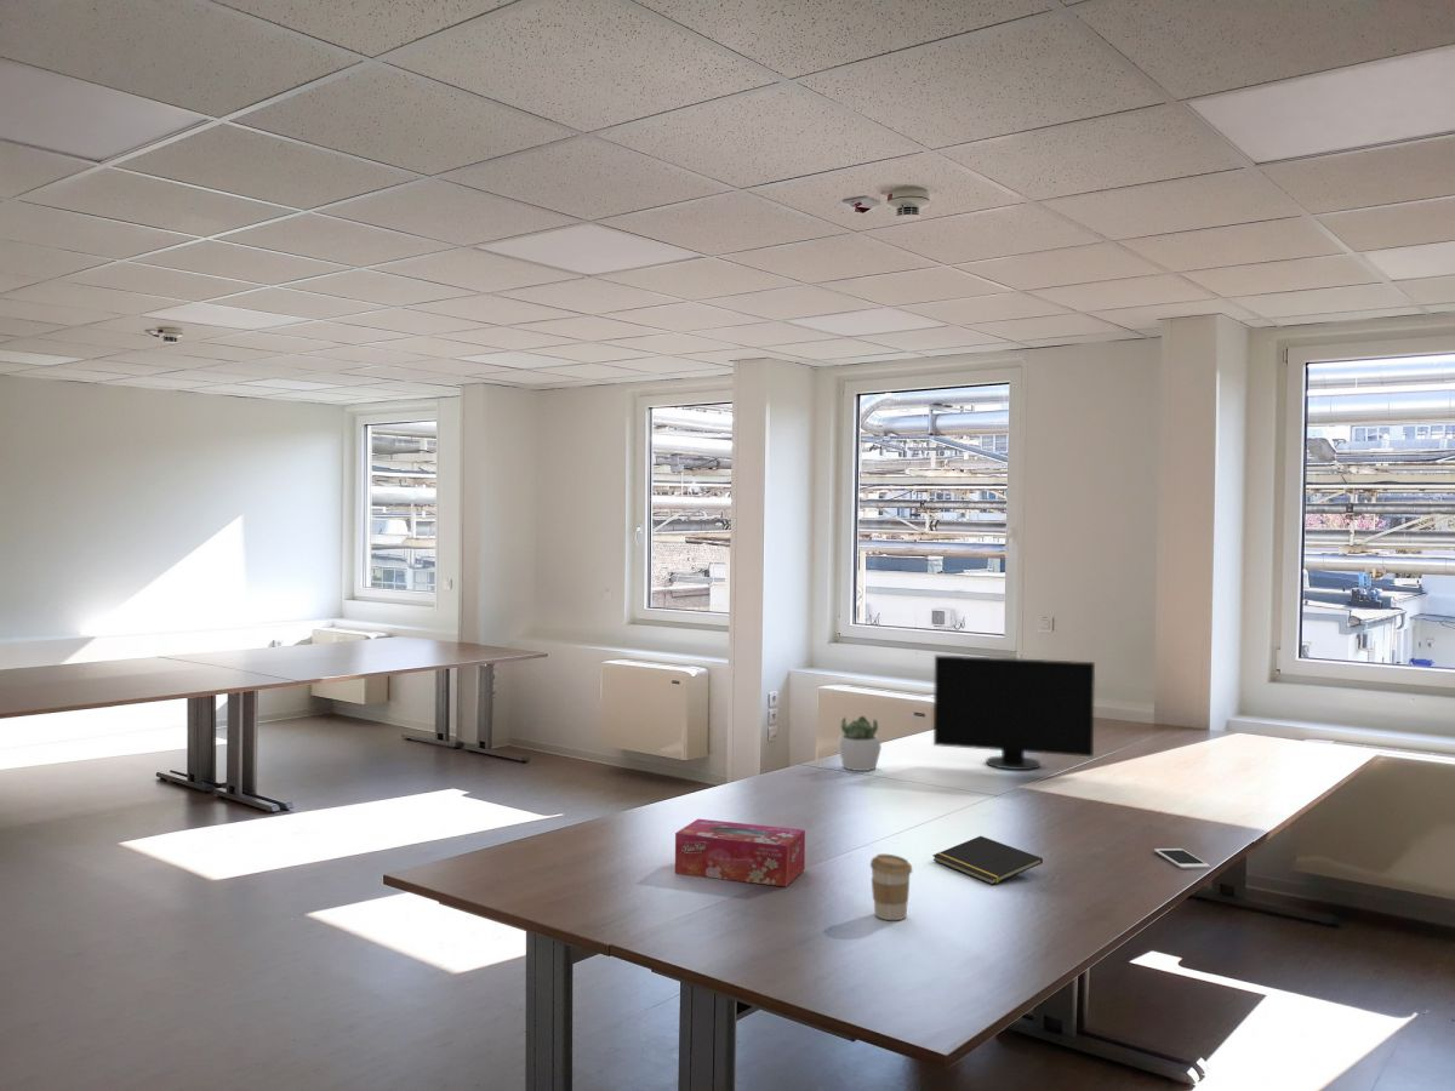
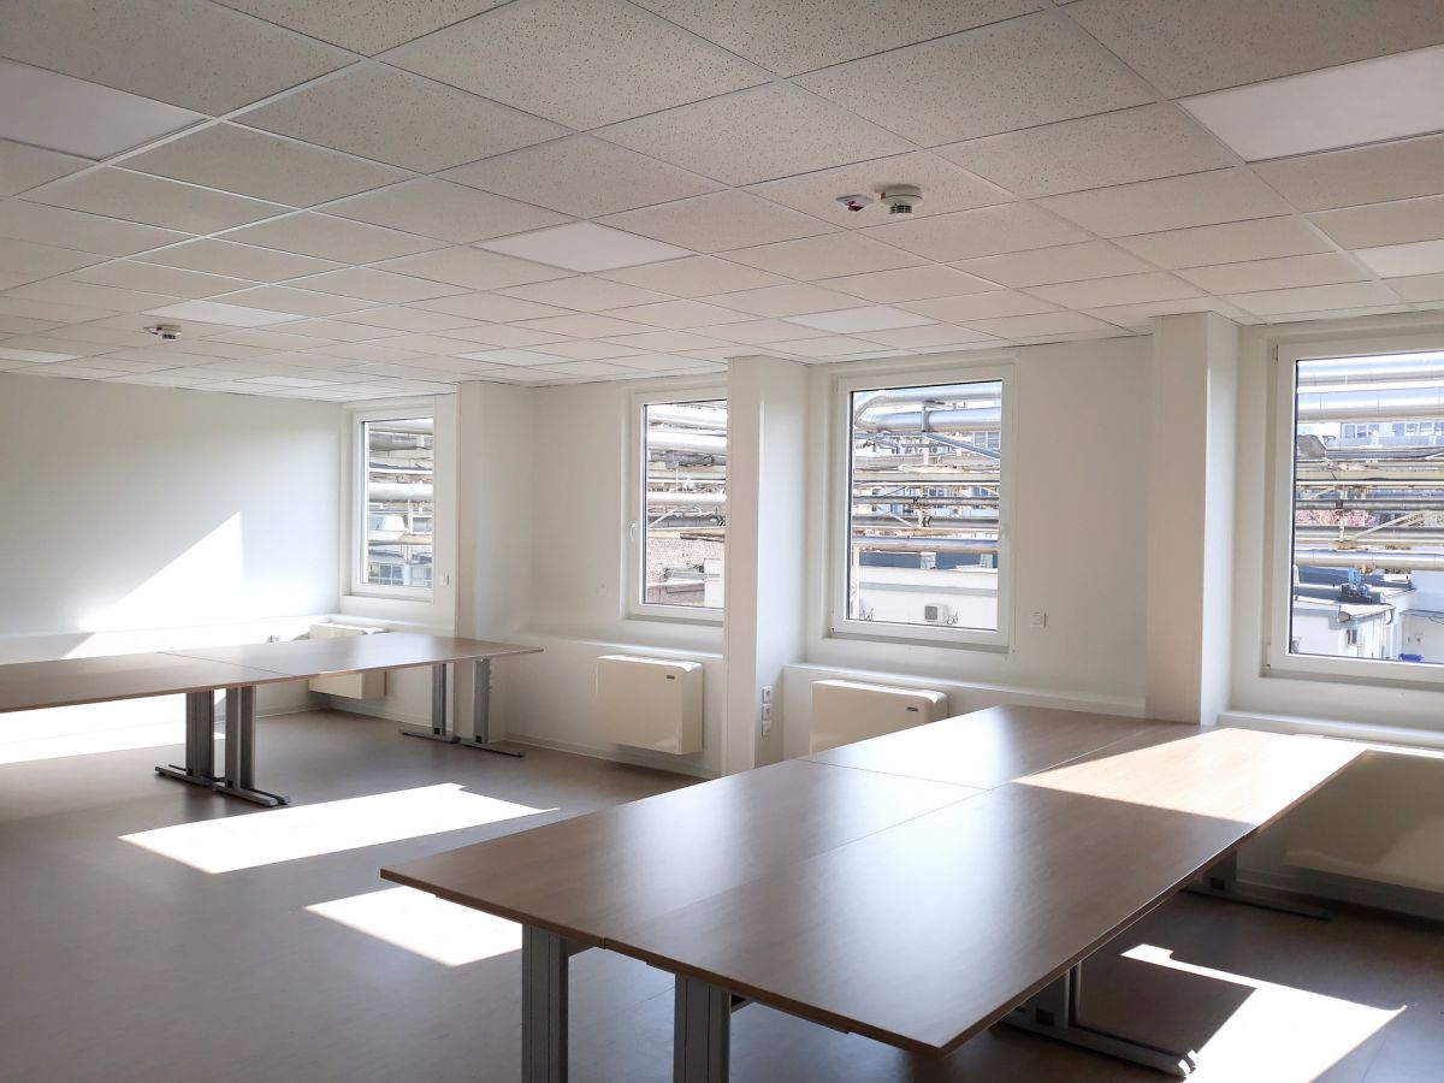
- succulent plant (858, 742)
- computer monitor (1014, 710)
- tissue box (740, 851)
- notepad (986, 858)
- cell phone (1181, 858)
- coffee cup (890, 885)
